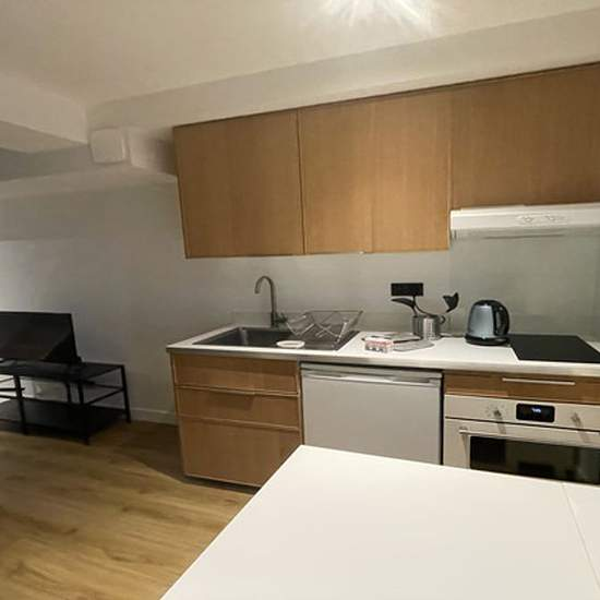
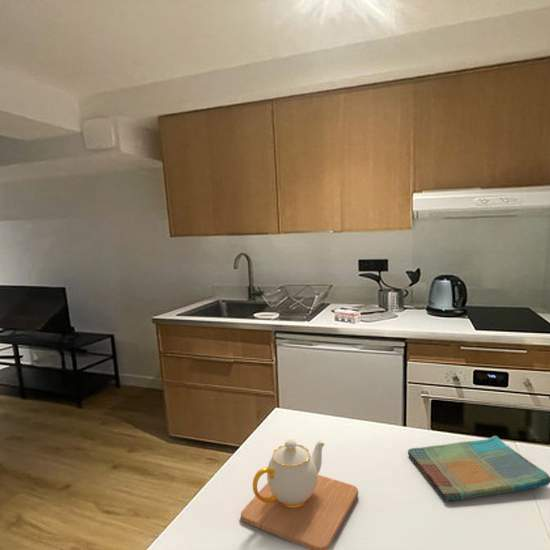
+ teapot (299, 474)
+ dish towel (474, 465)
